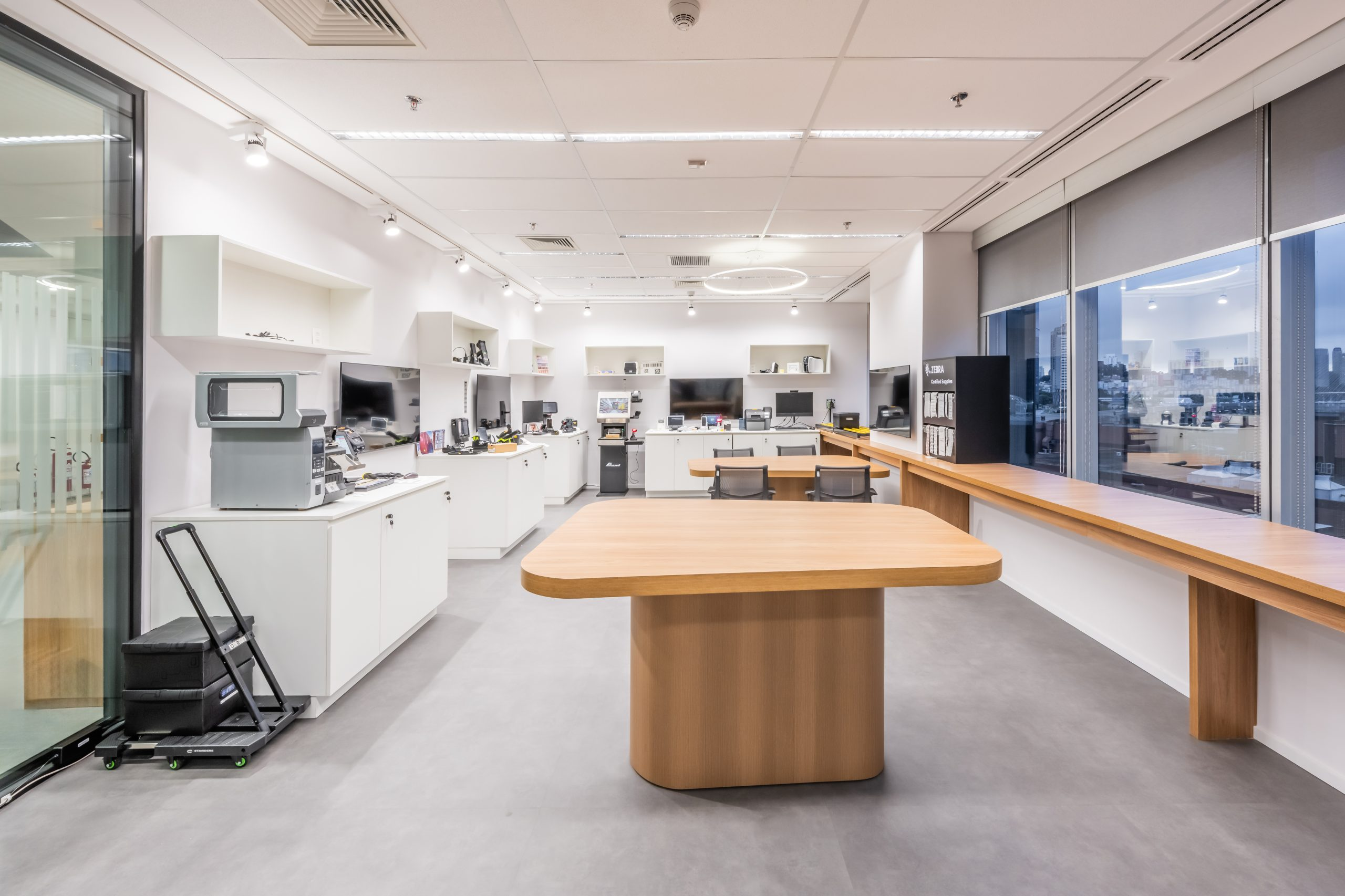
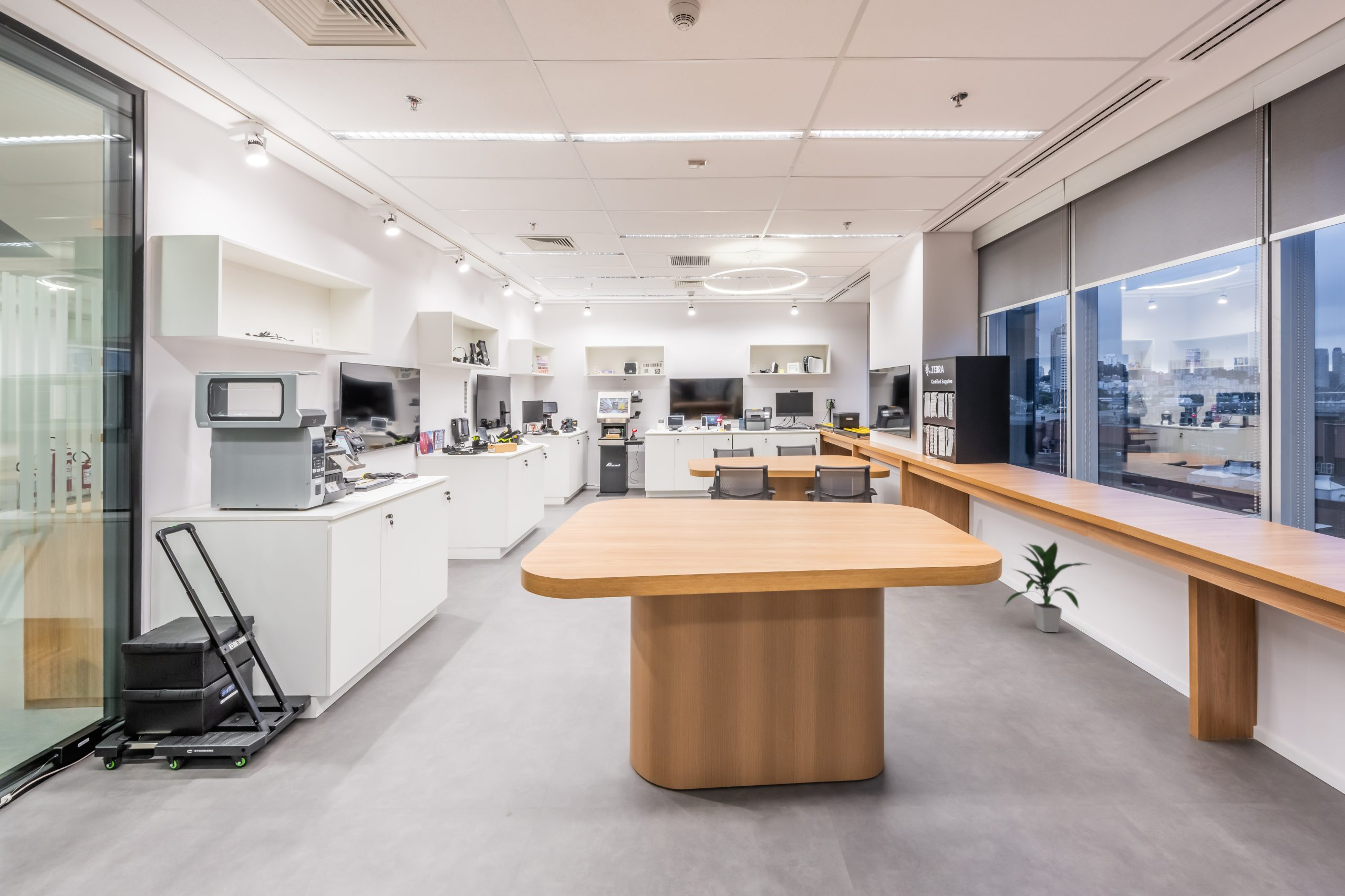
+ indoor plant (1043, 584)
